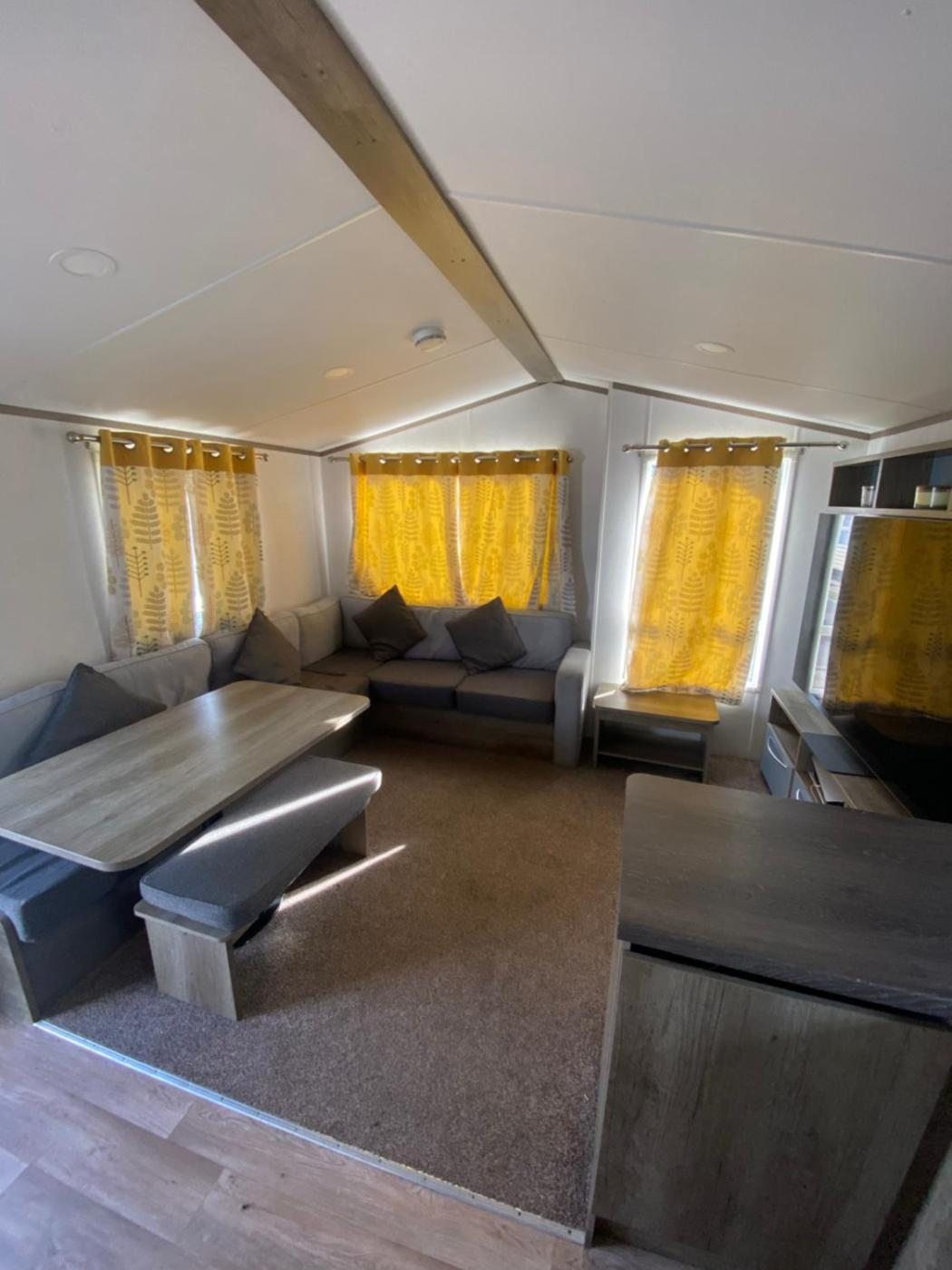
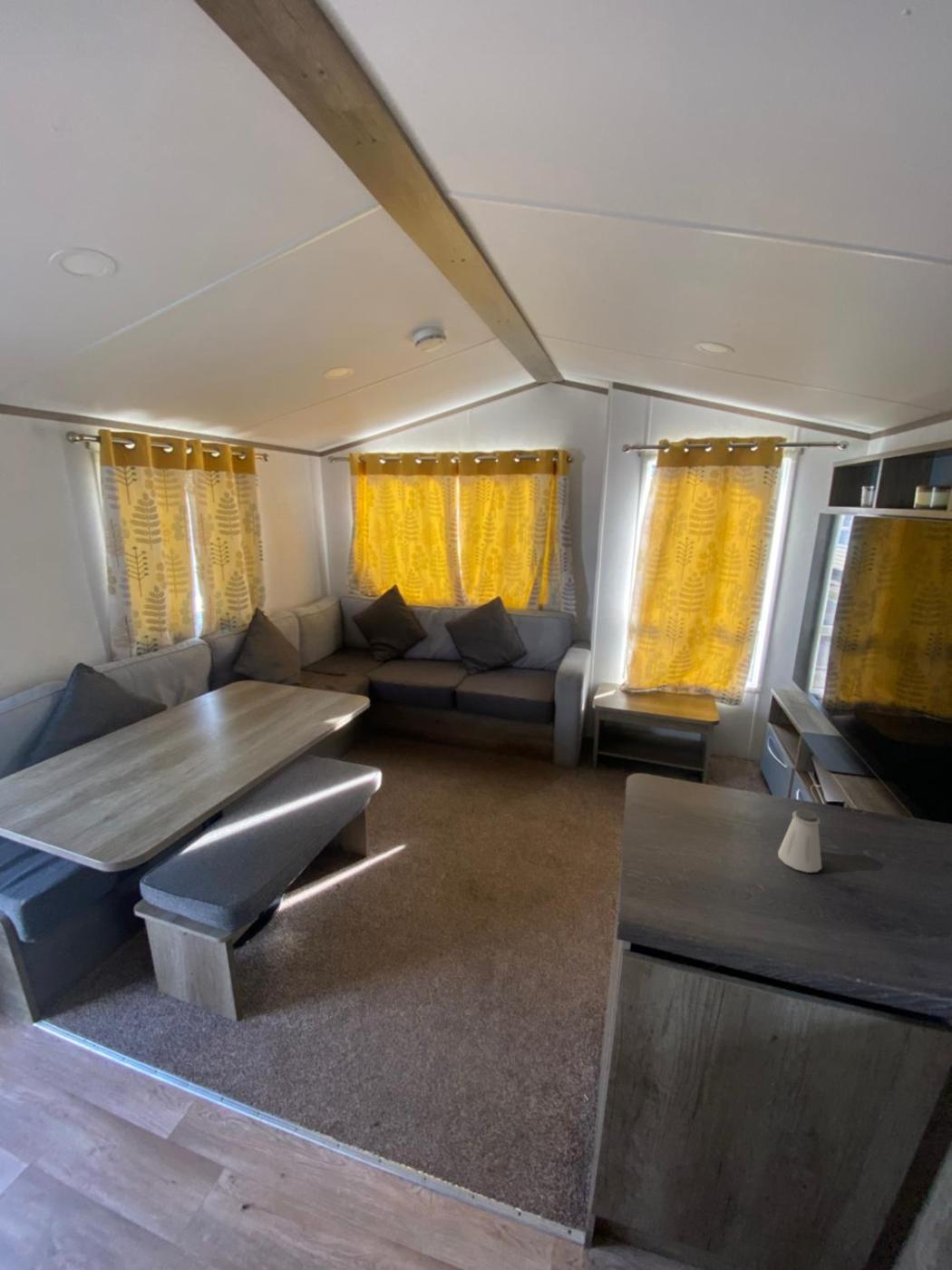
+ saltshaker (802, 836)
